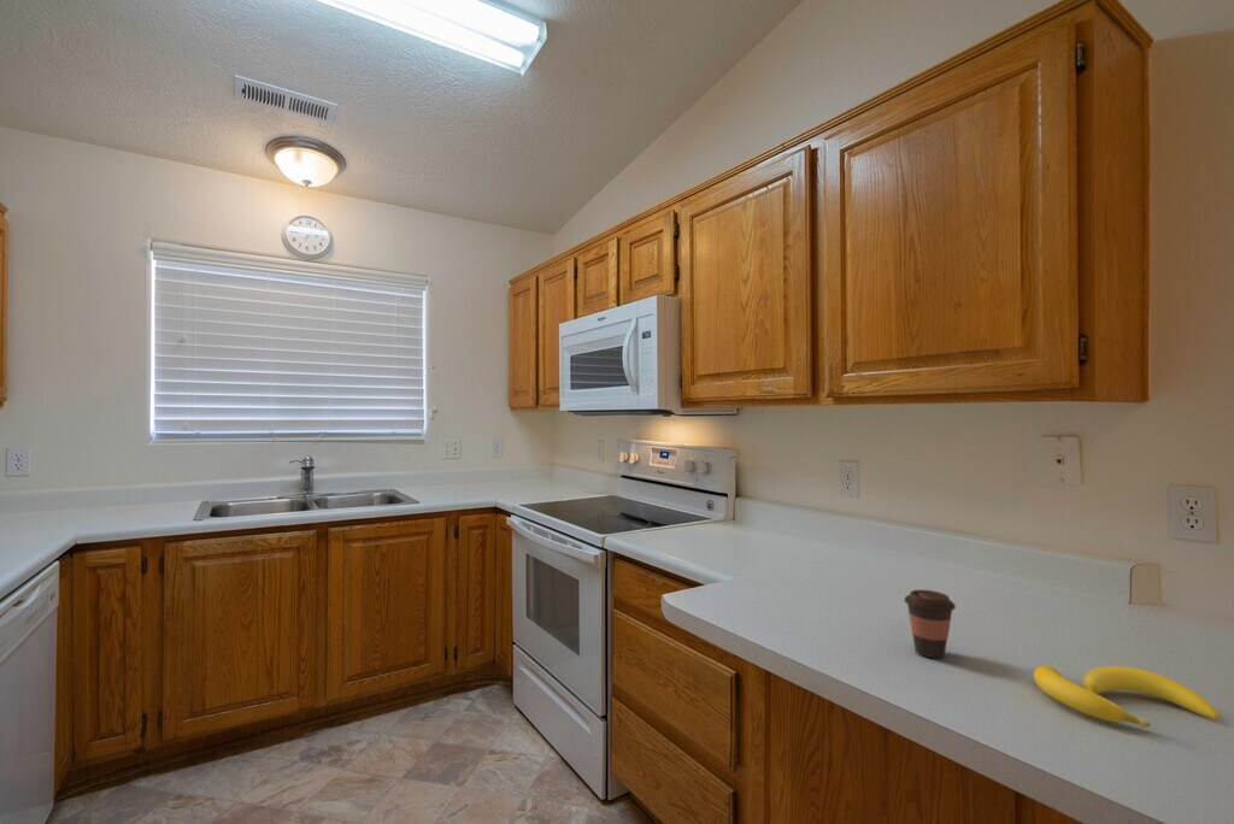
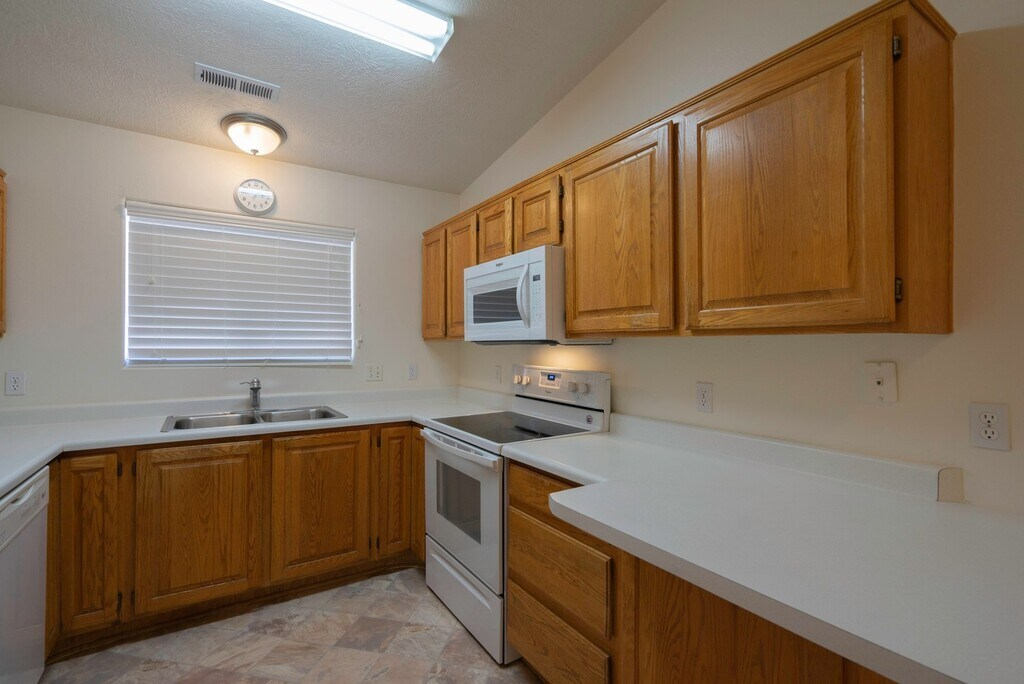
- coffee cup (929, 623)
- banana (1117, 689)
